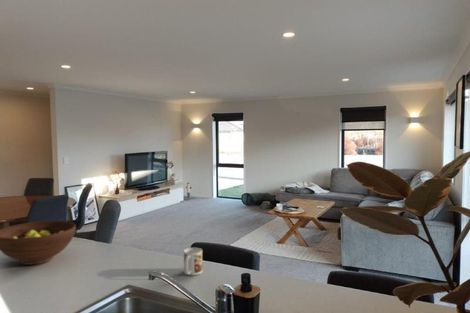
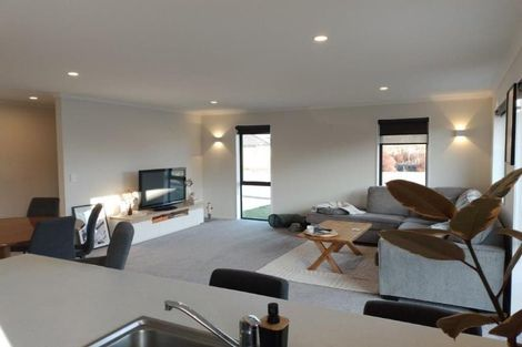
- mug (191, 262)
- fruit bowl (37, 244)
